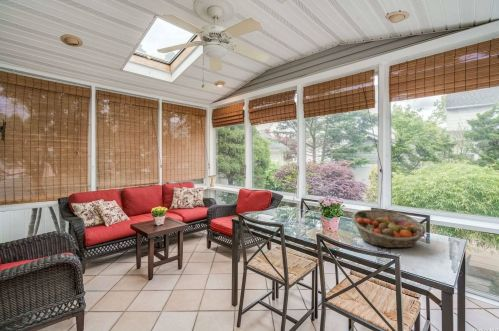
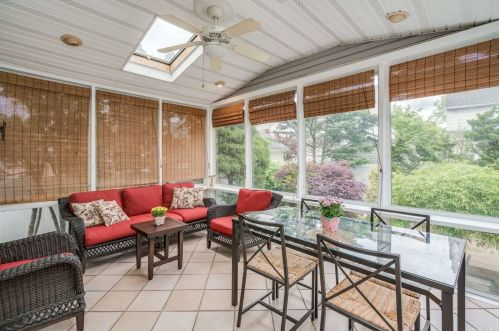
- fruit basket (386, 227)
